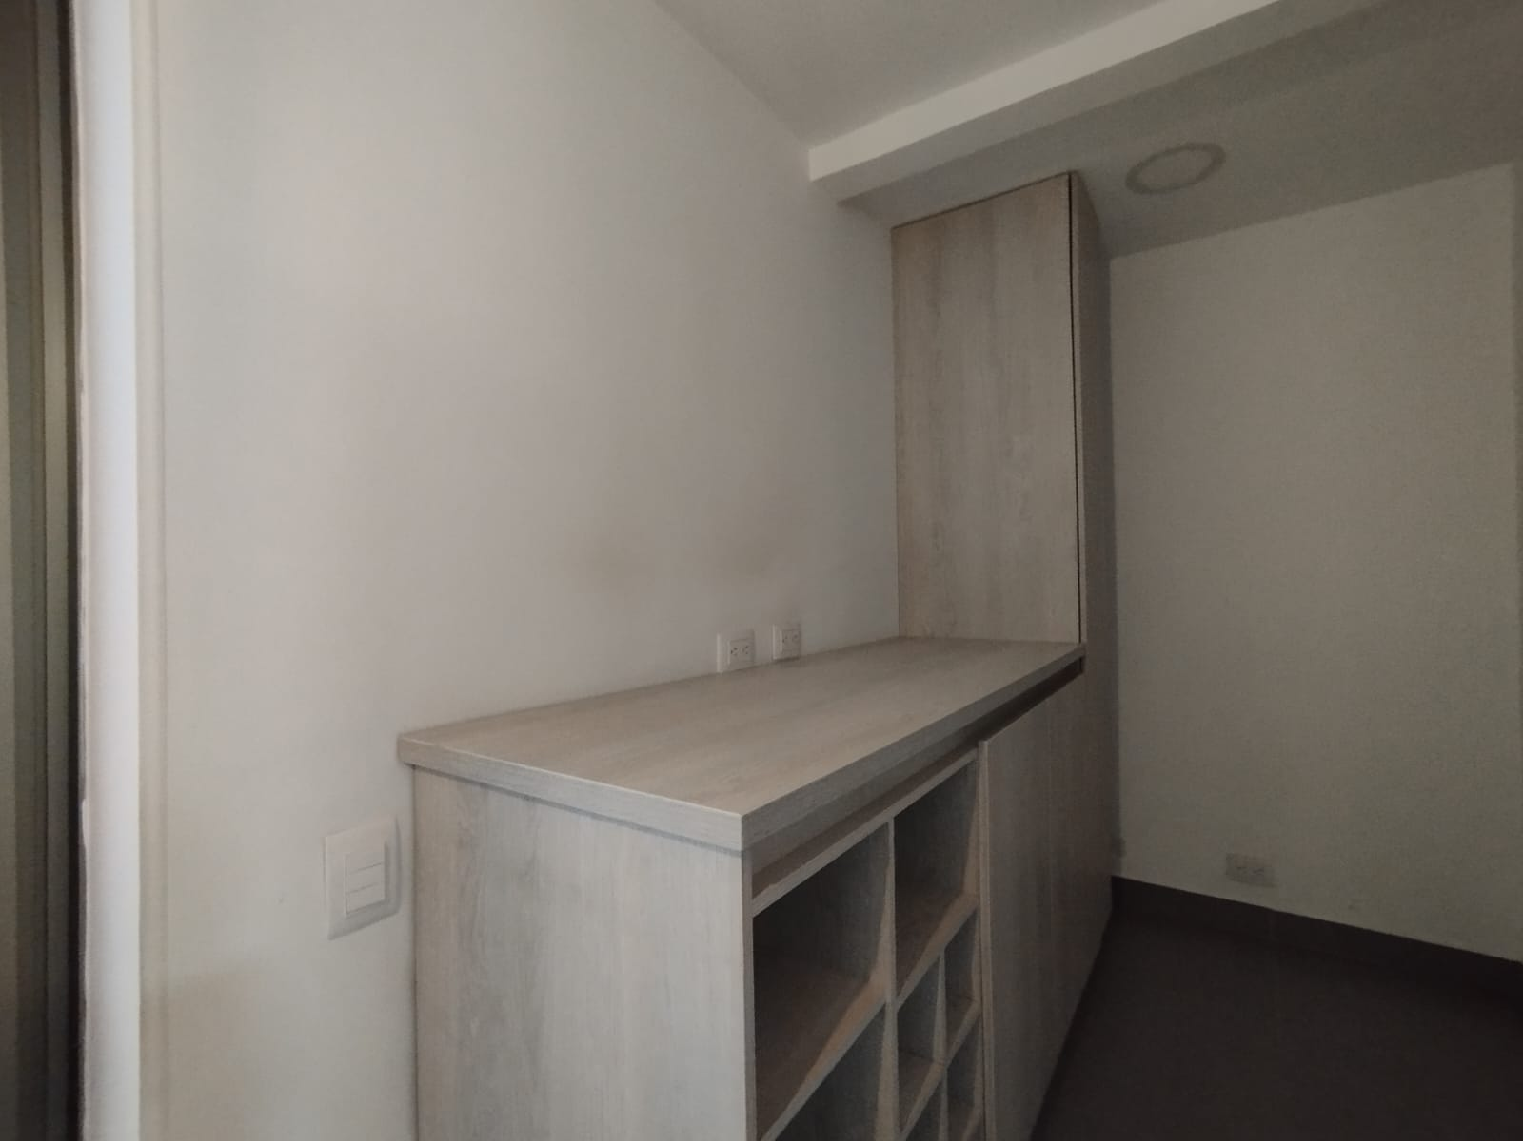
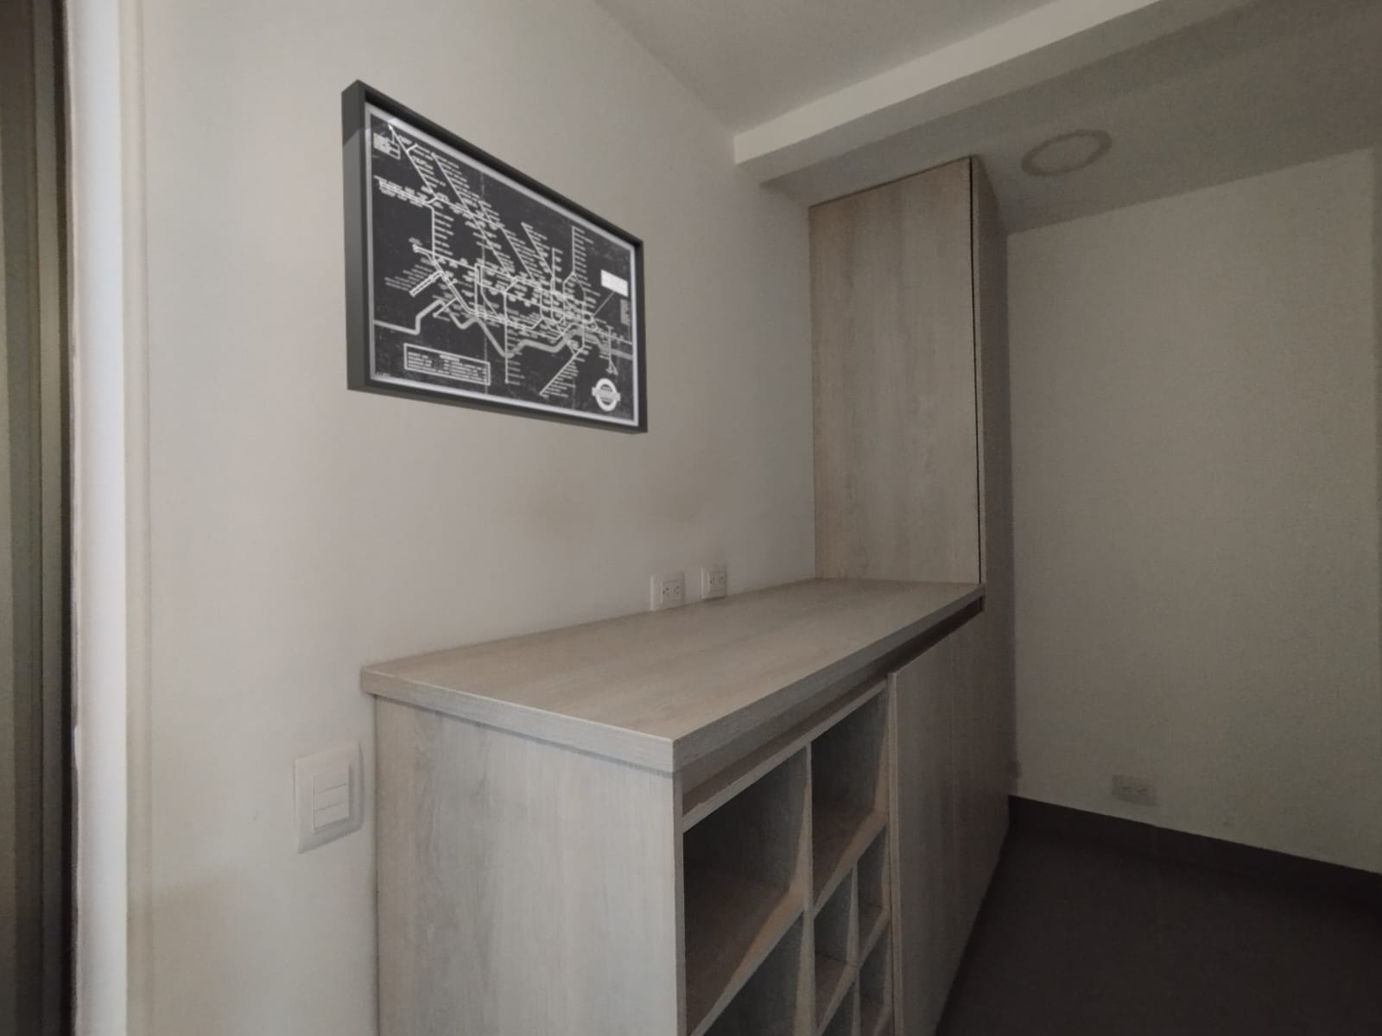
+ wall art (527, 298)
